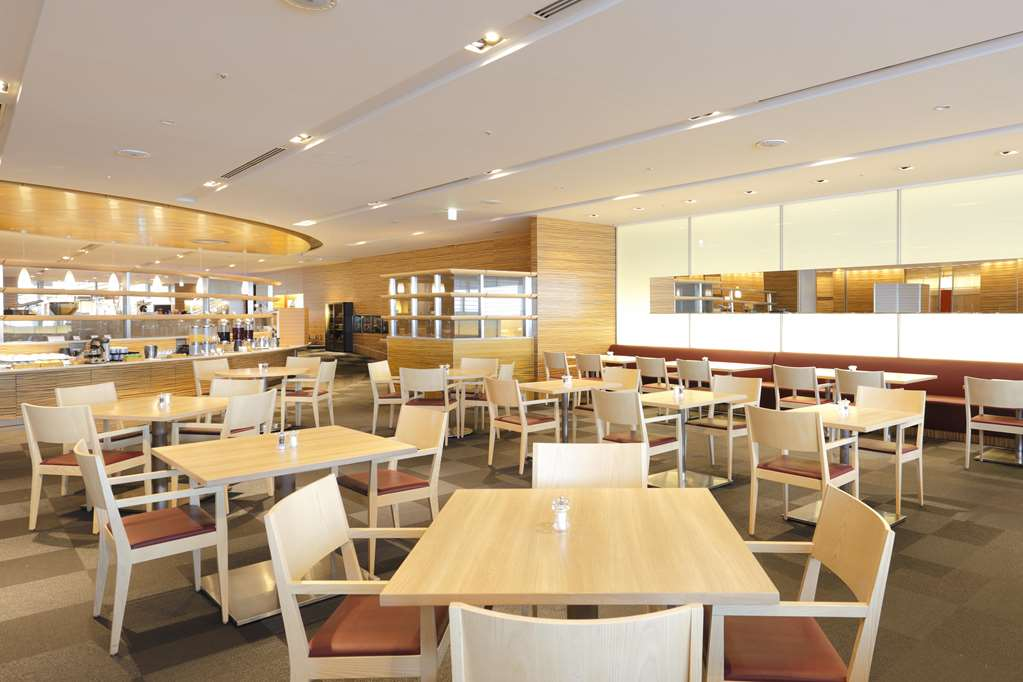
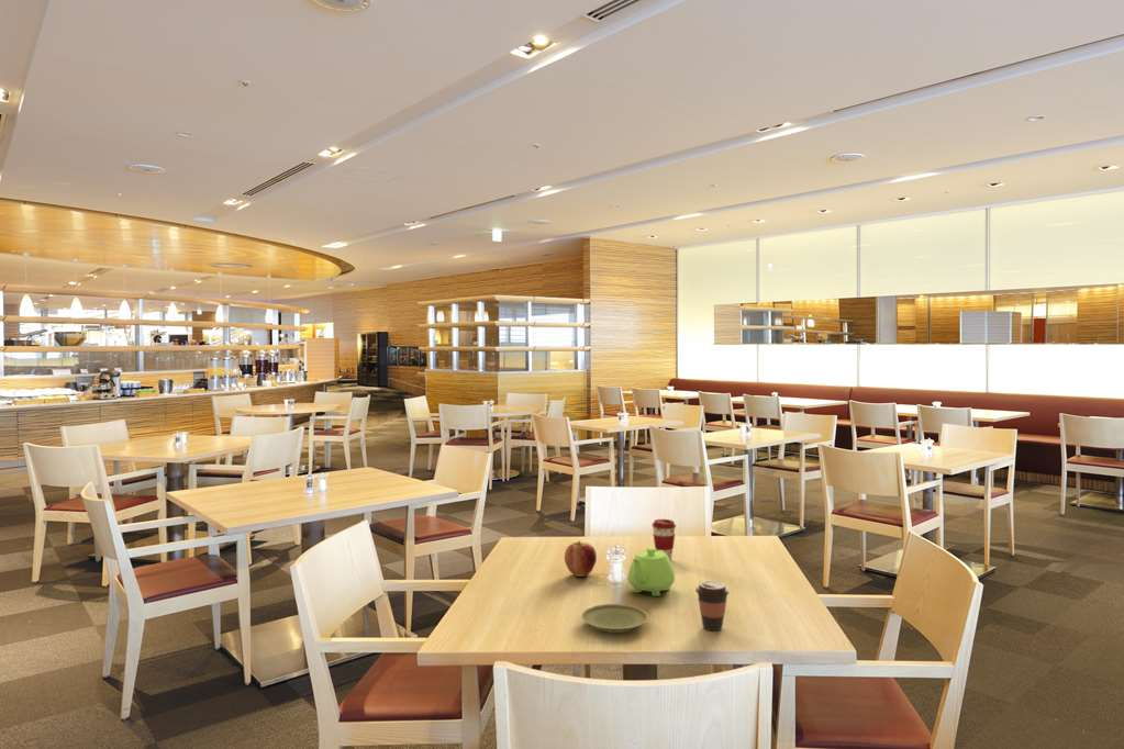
+ apple (580, 557)
+ plate (614, 619)
+ coffee cup (664, 539)
+ coffee cup (712, 605)
+ teapot (649, 570)
